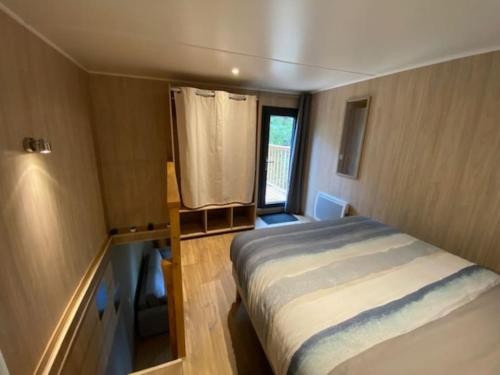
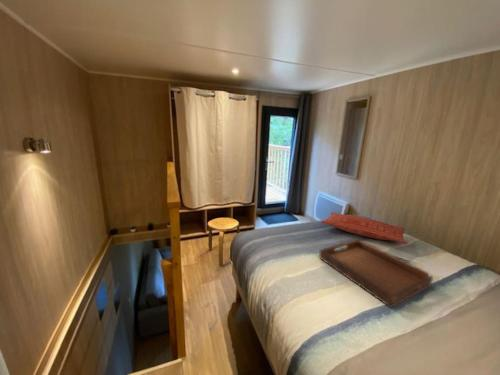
+ stool (222, 240)
+ pillow (362, 226)
+ serving tray (371, 265)
